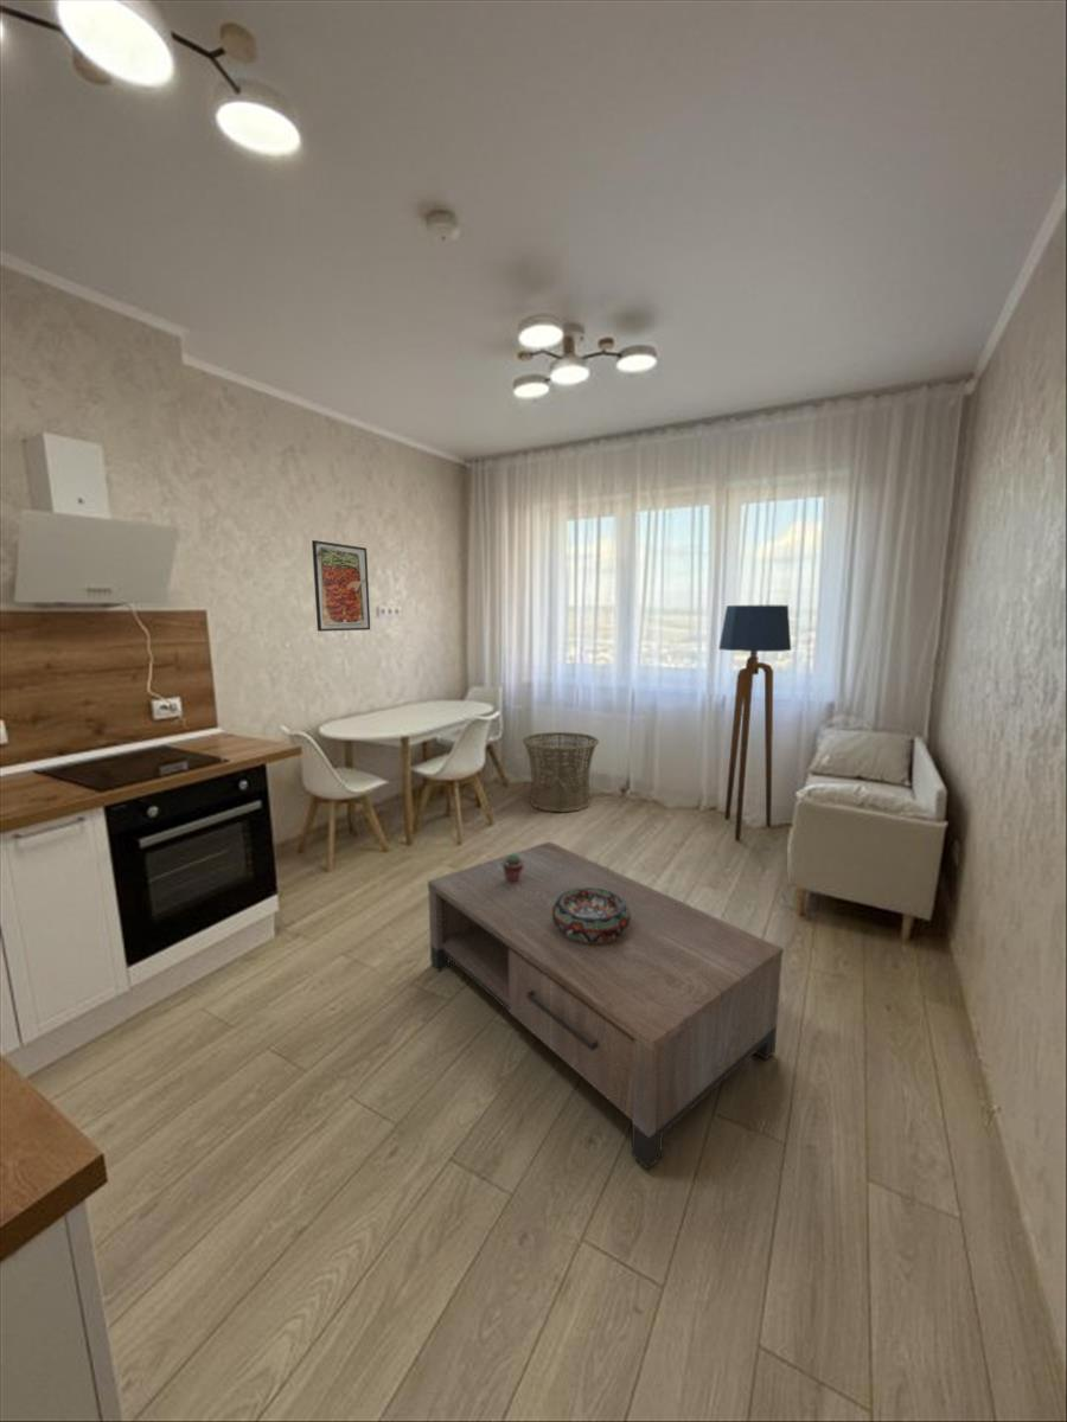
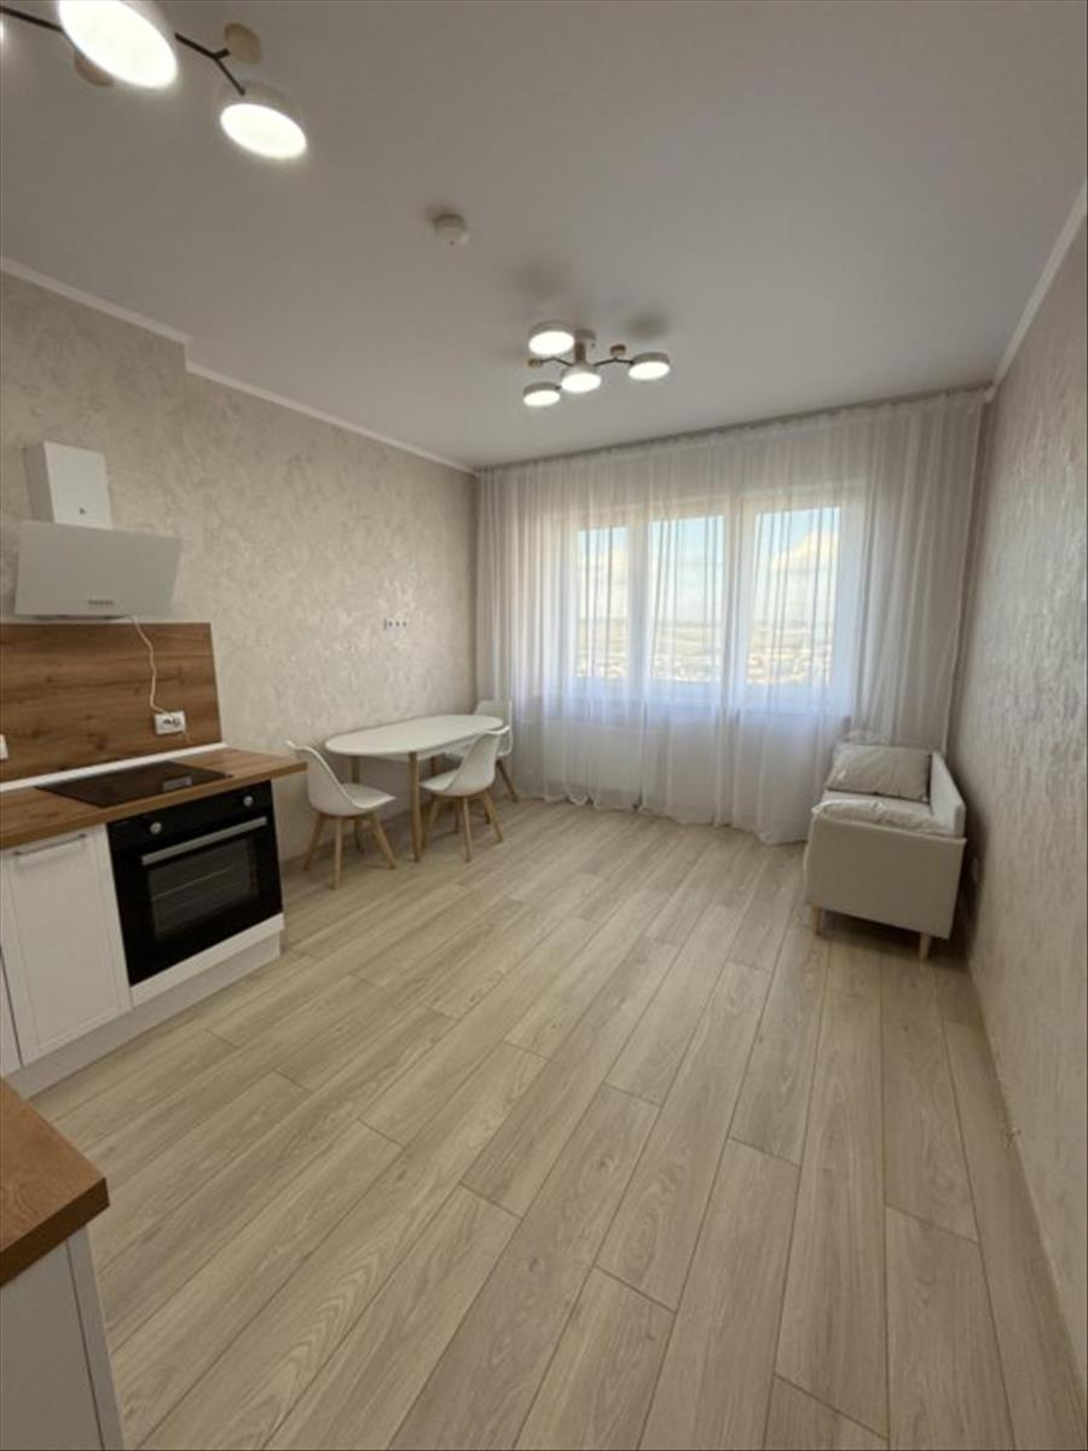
- decorative bowl (590, 914)
- potted succulent (512, 866)
- basket (560, 770)
- floor lamp (748, 720)
- coffee table (584, 957)
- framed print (343, 588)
